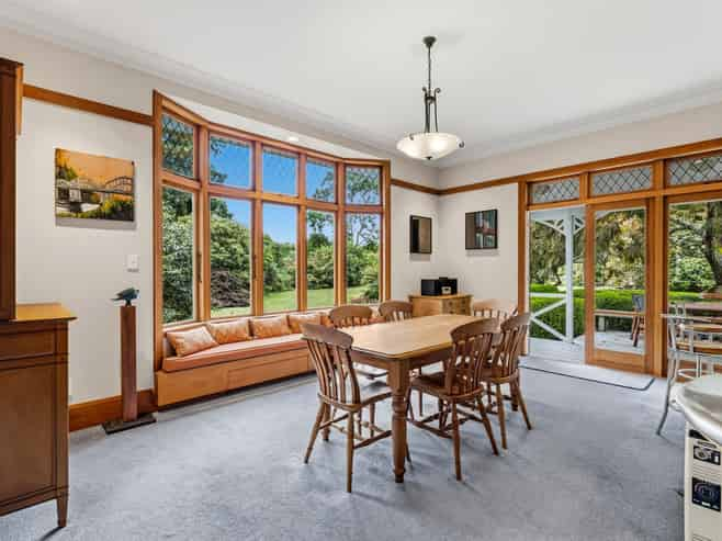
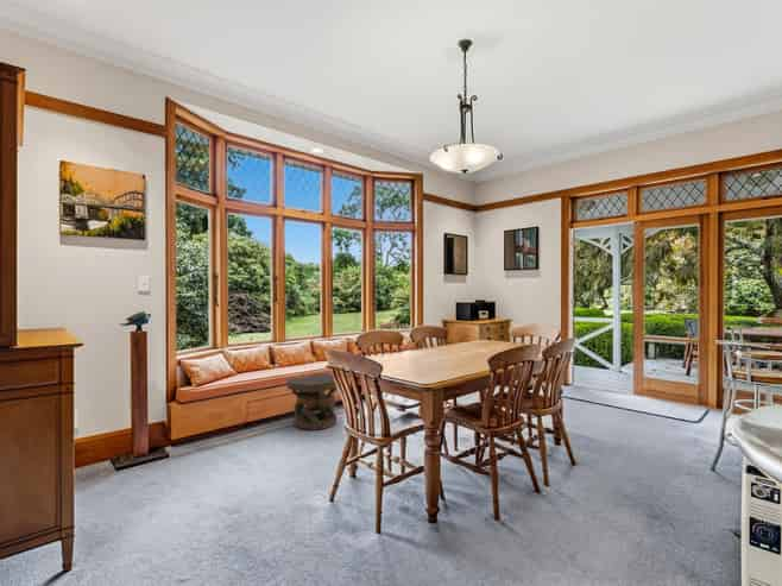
+ carved stool (314, 399)
